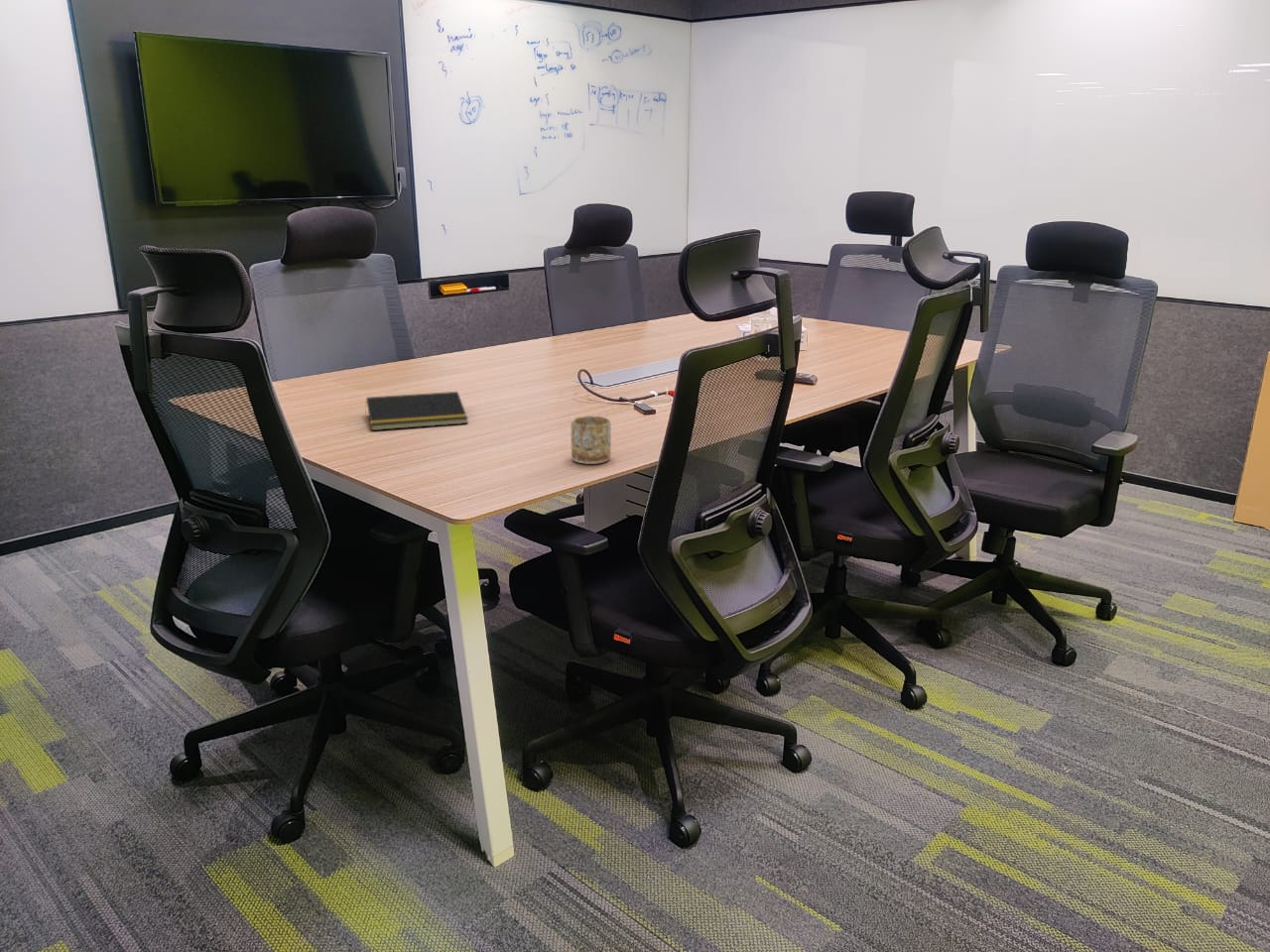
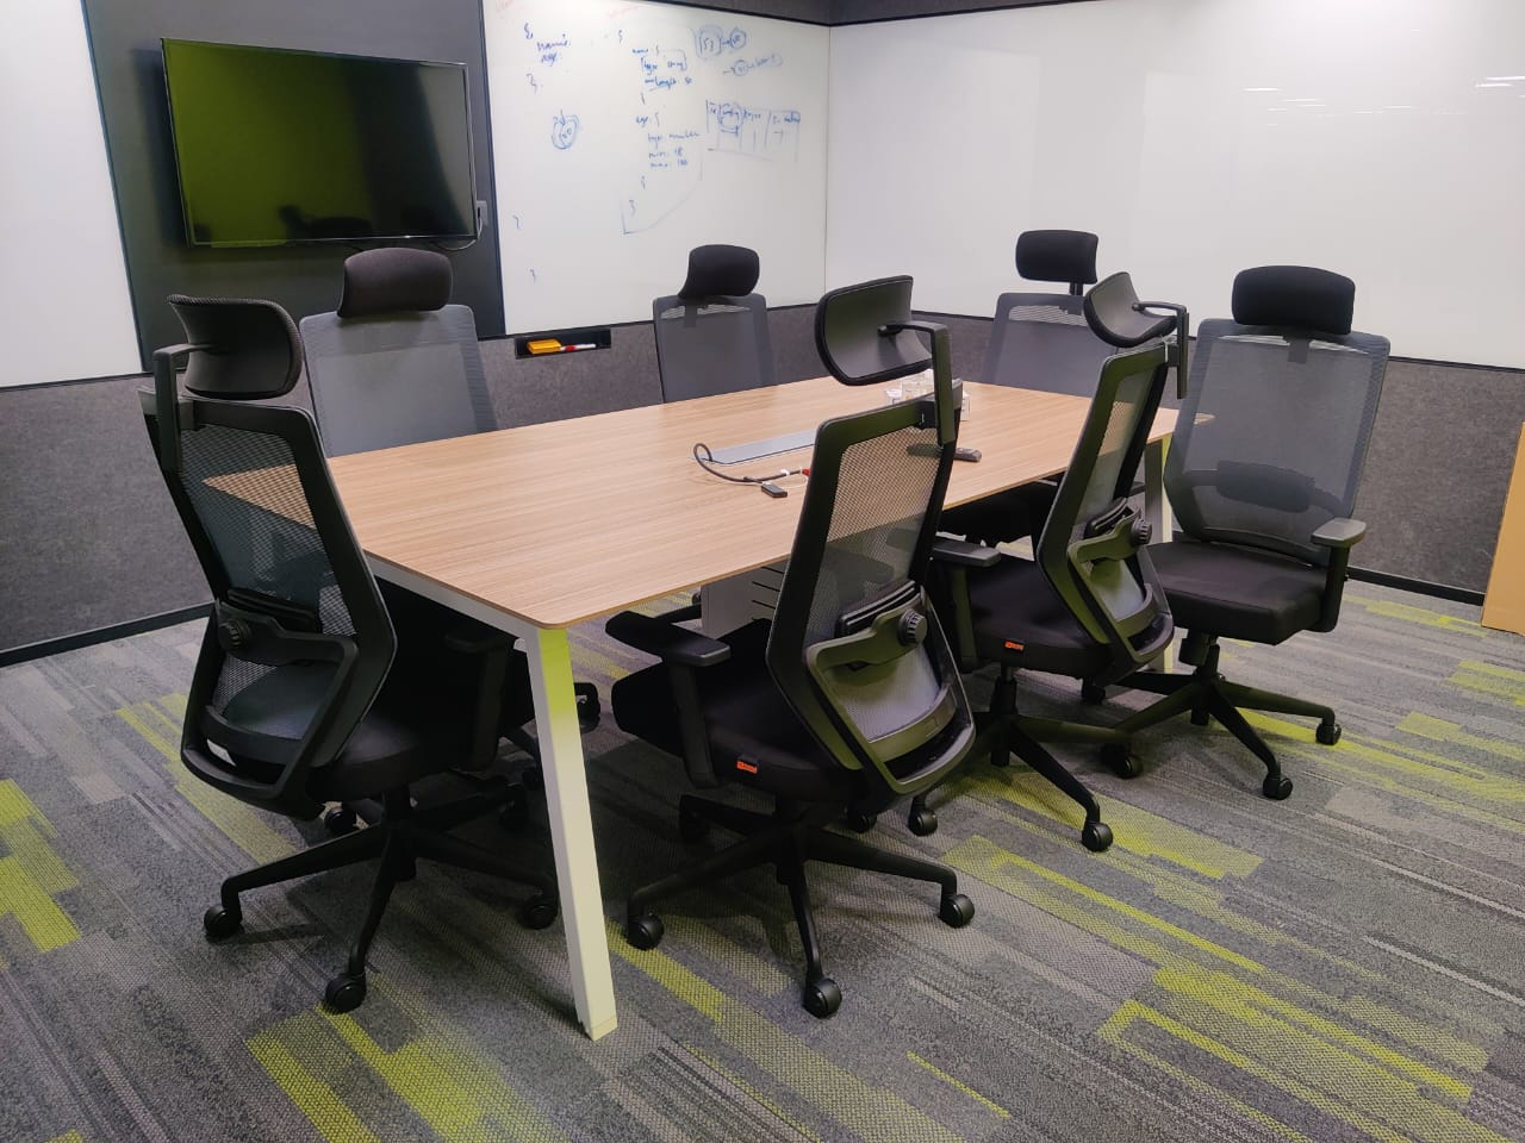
- mug (591, 437)
- notepad (416, 410)
